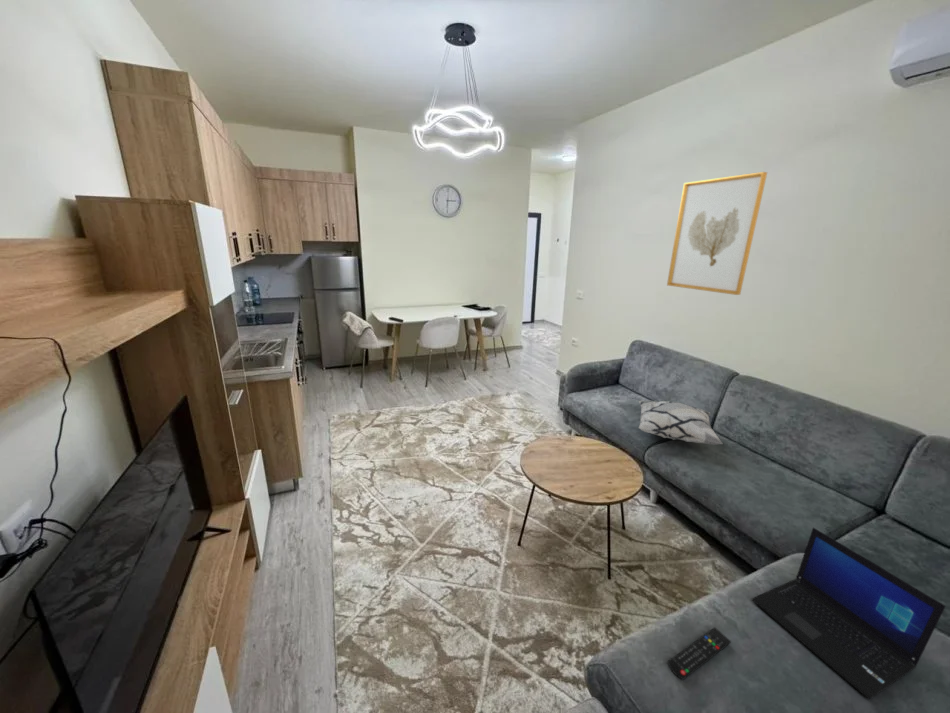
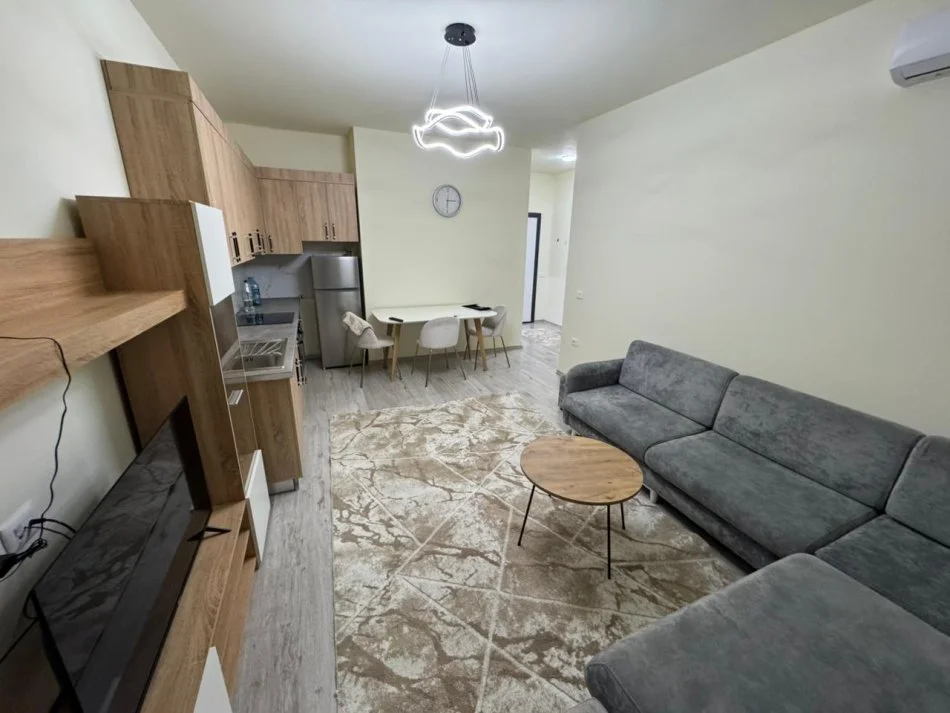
- wall art (710, 236)
- decorative pillow (675, 420)
- remote control (699, 652)
- laptop (838, 602)
